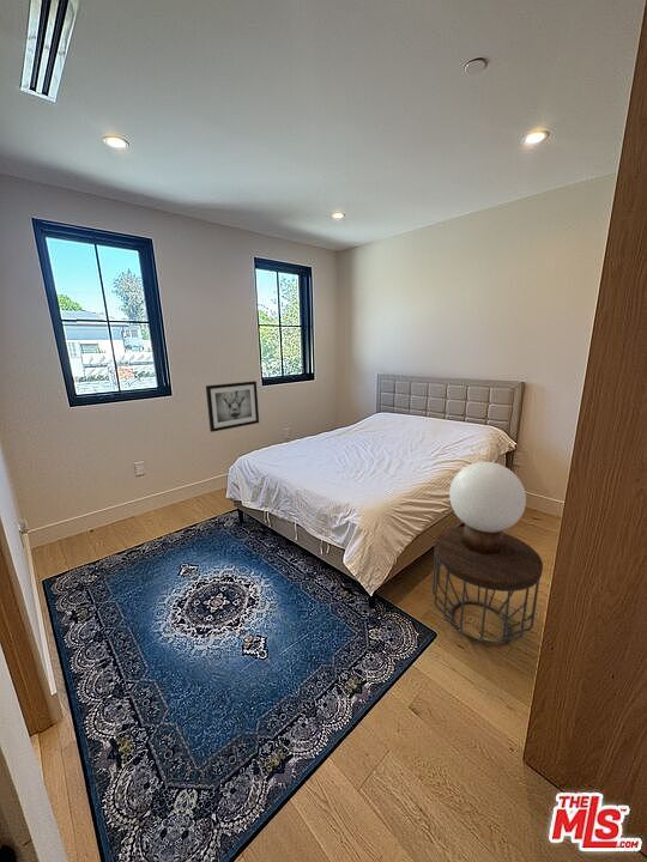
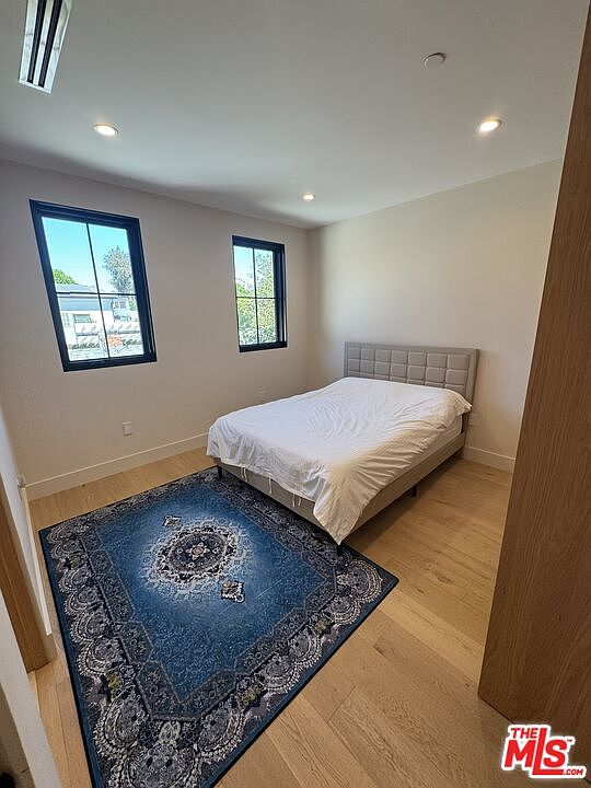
- side table (482, 587)
- table lamp (485, 504)
- wall art (234, 405)
